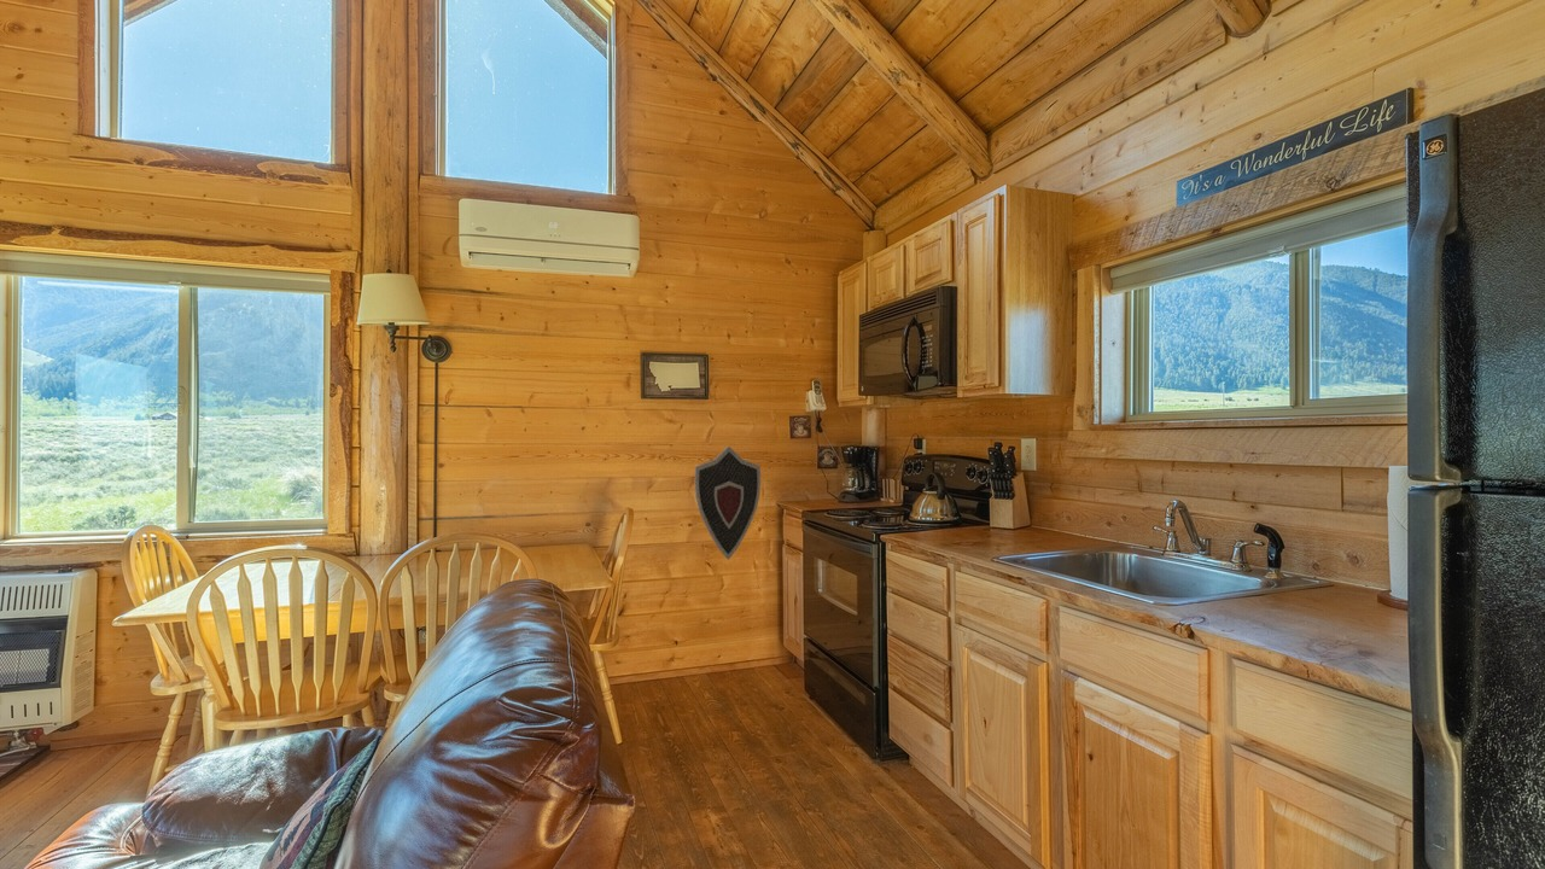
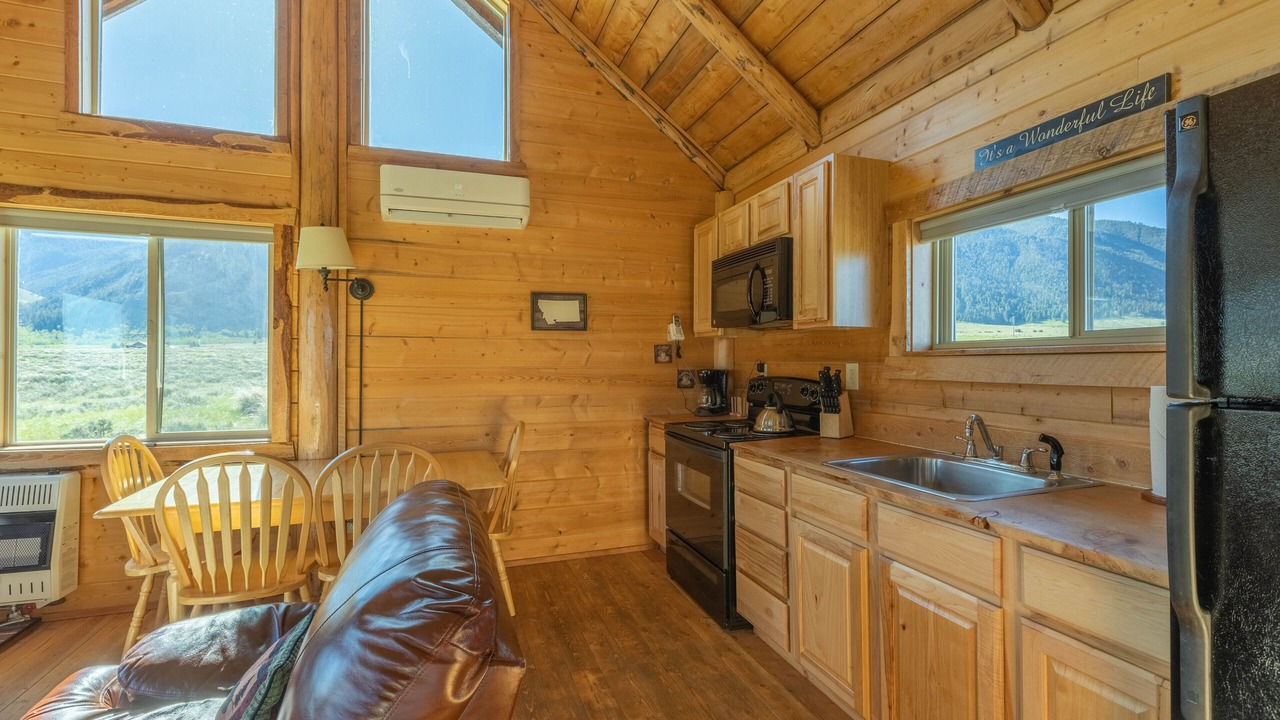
- decorative shield (728, 502)
